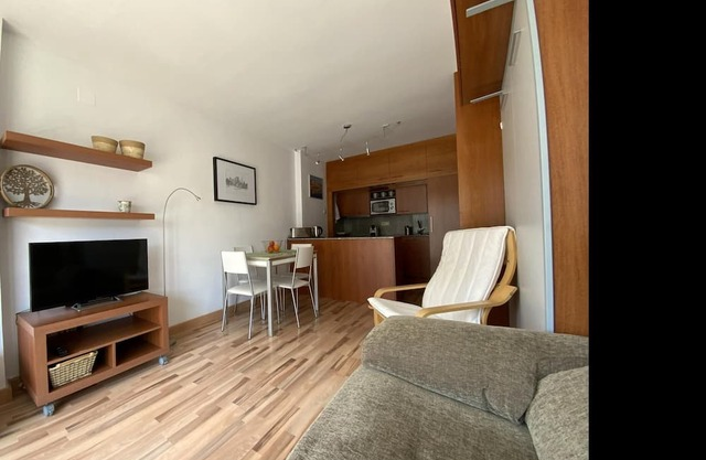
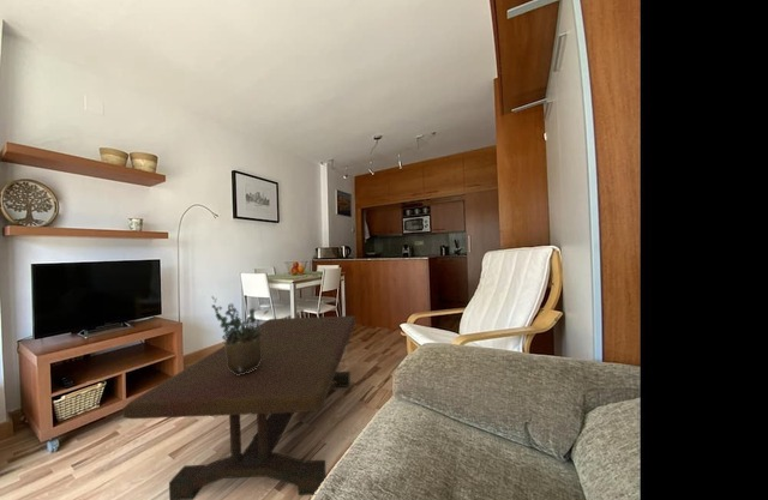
+ potted plant (238, 331)
+ coffee table (286, 382)
